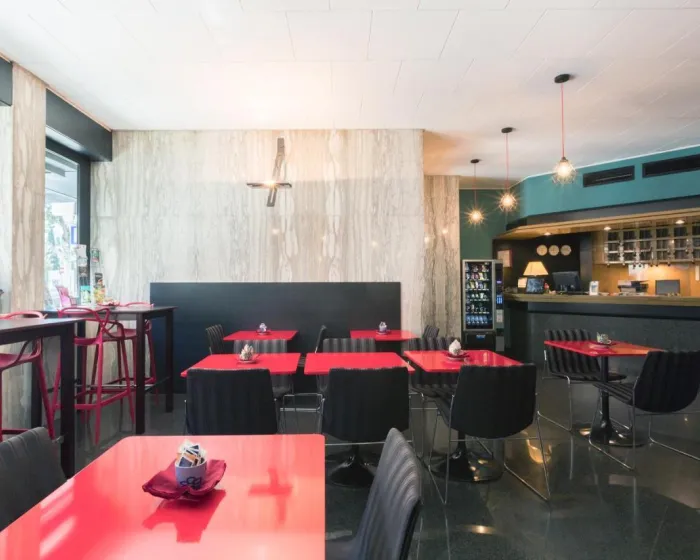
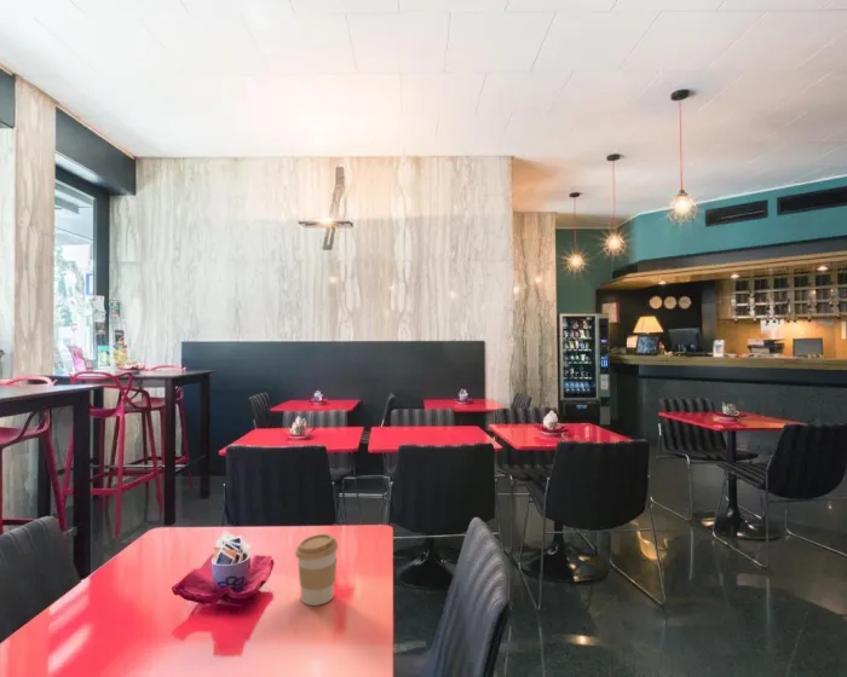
+ coffee cup (317, 567)
